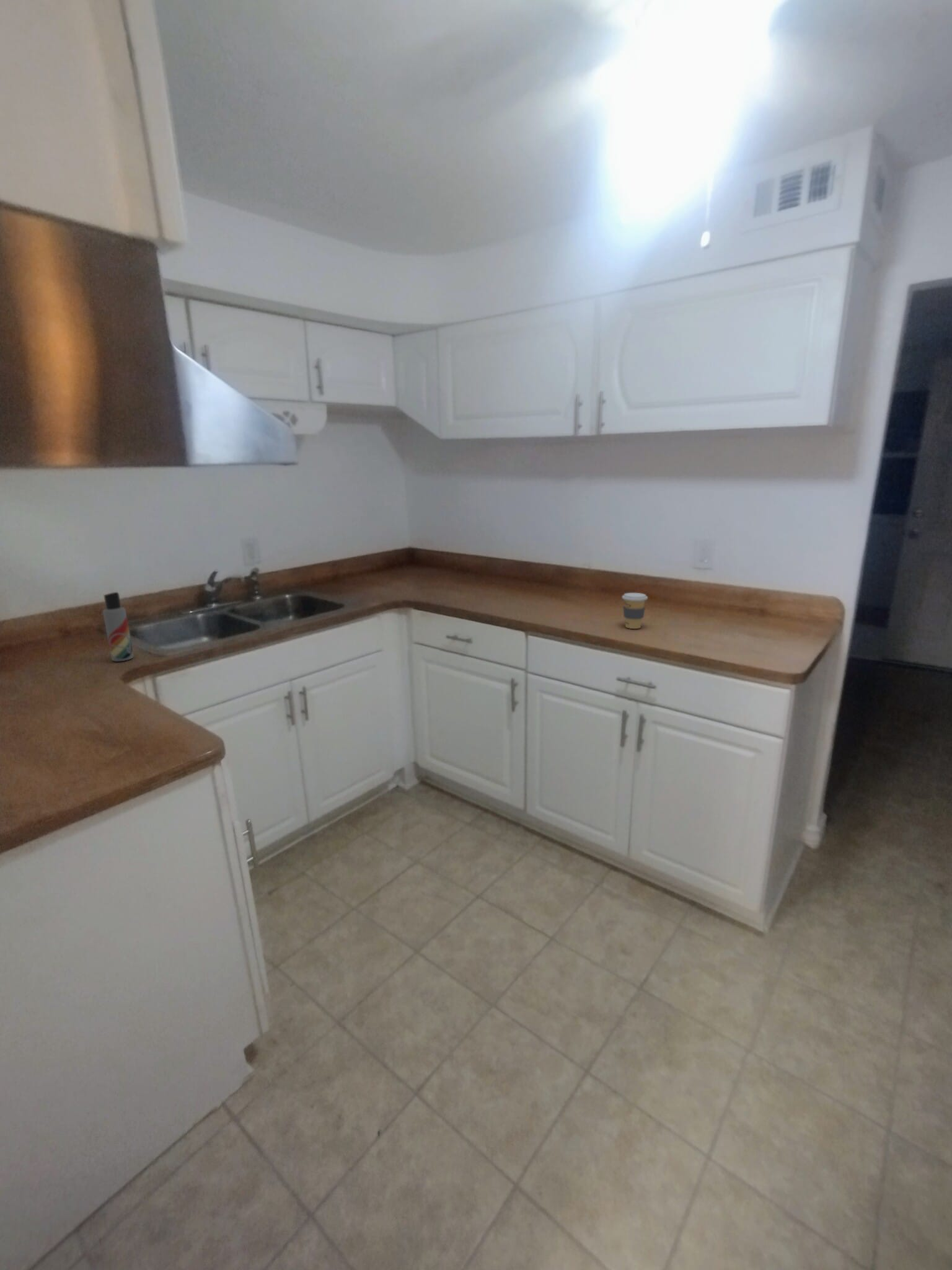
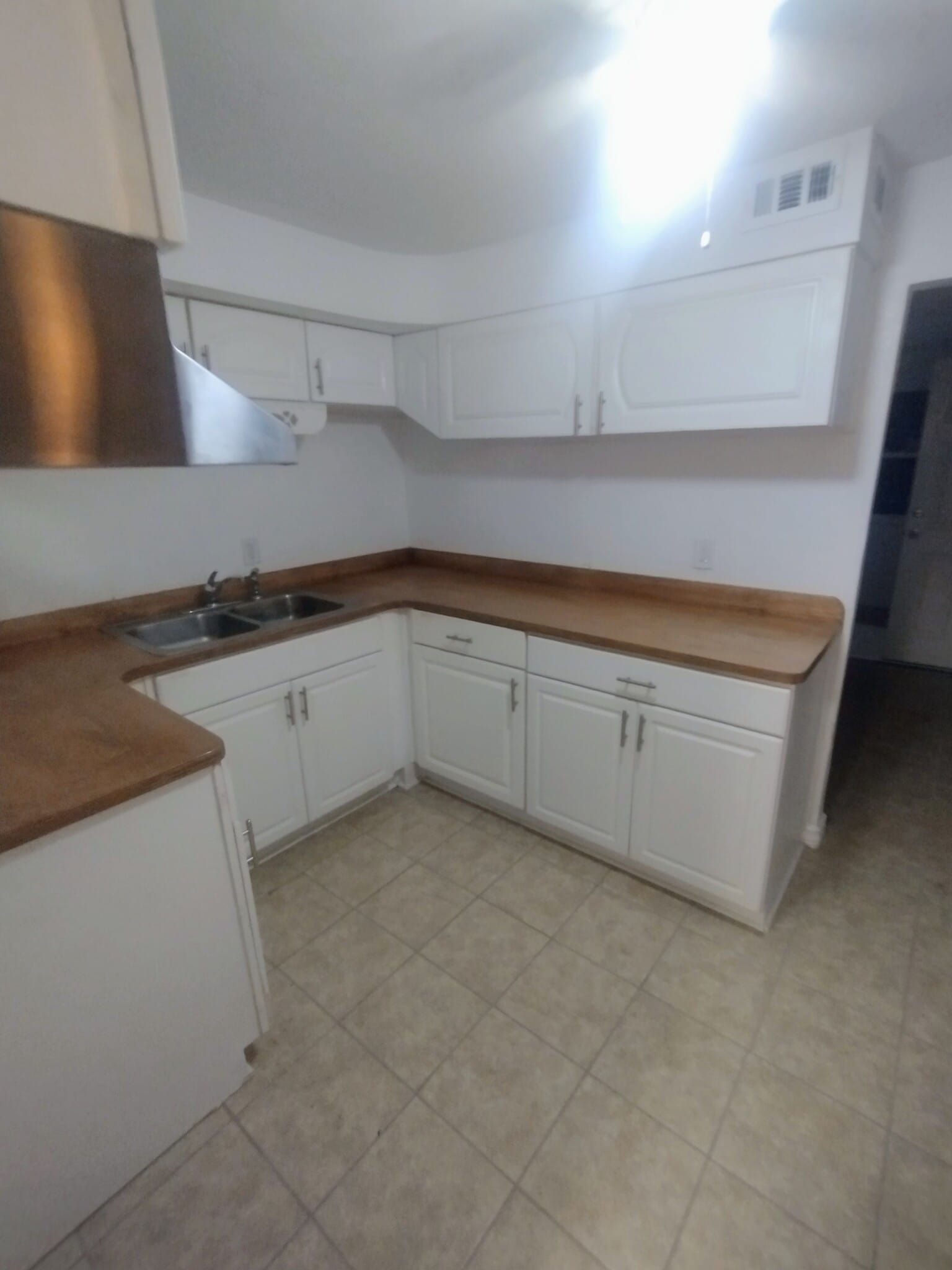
- lotion bottle (117, 626)
- coffee cup (634, 611)
